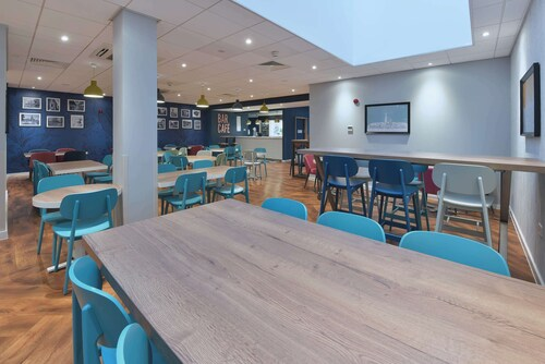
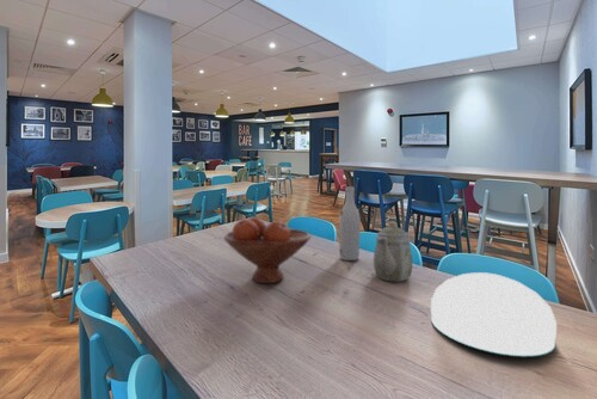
+ fruit bowl (267, 247)
+ plate (488, 301)
+ wine bottle (349, 222)
+ teapot (392, 248)
